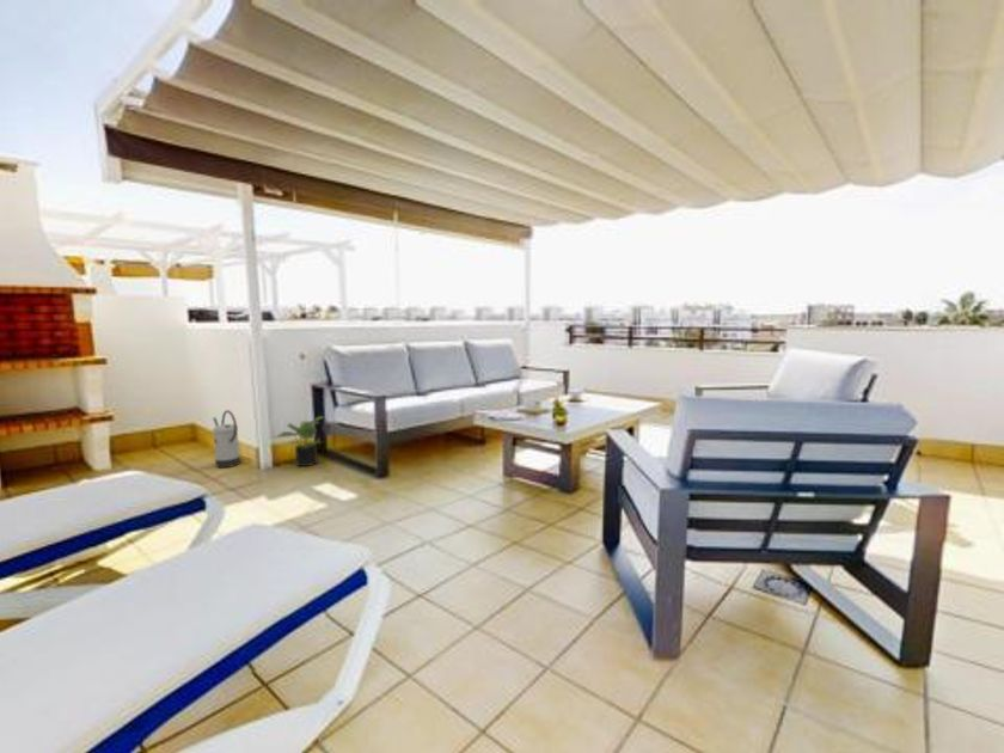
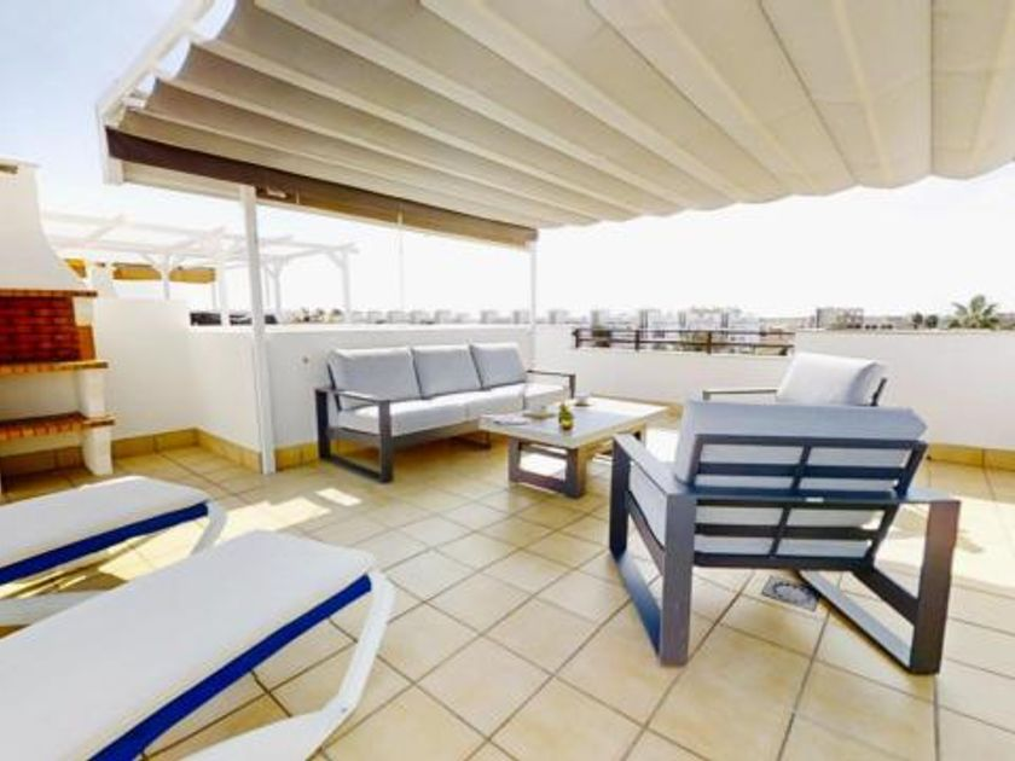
- watering can (225, 436)
- potted plant (305, 440)
